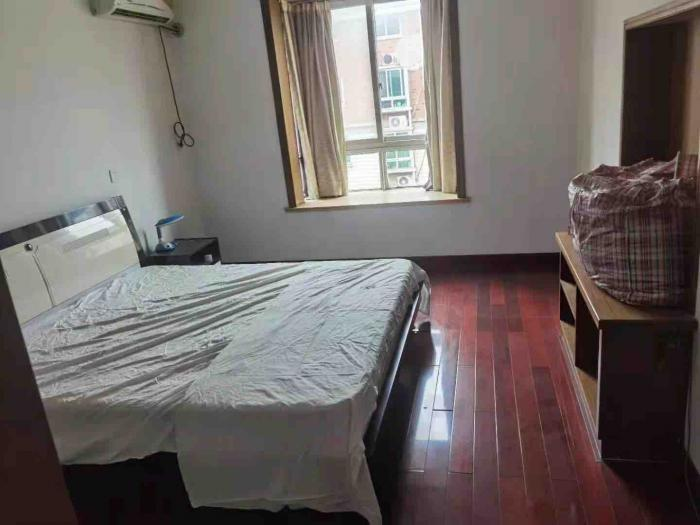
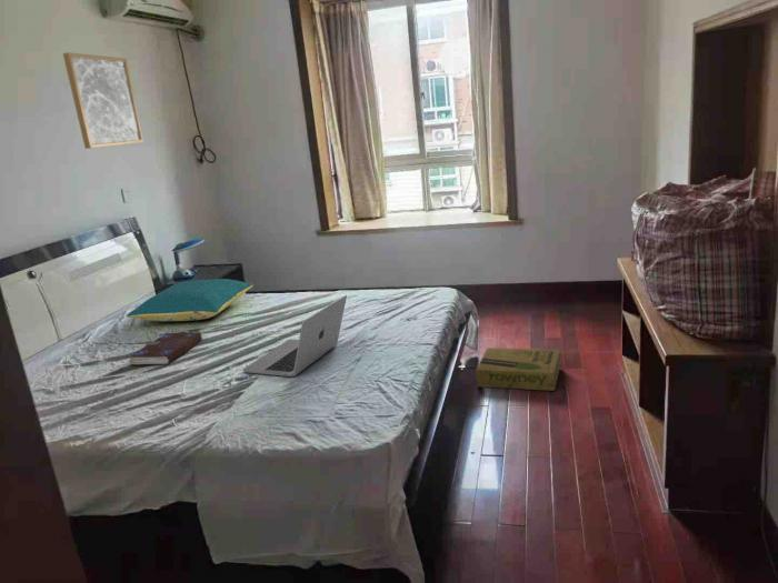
+ wall art (106, 101)
+ book (166, 348)
+ pillow (193, 299)
+ cardboard box (519, 368)
+ laptop (300, 332)
